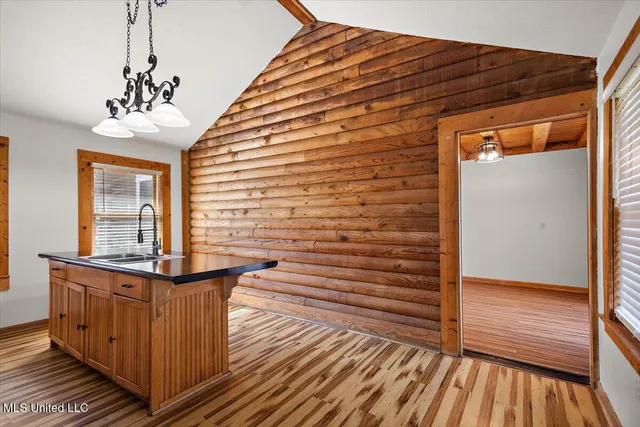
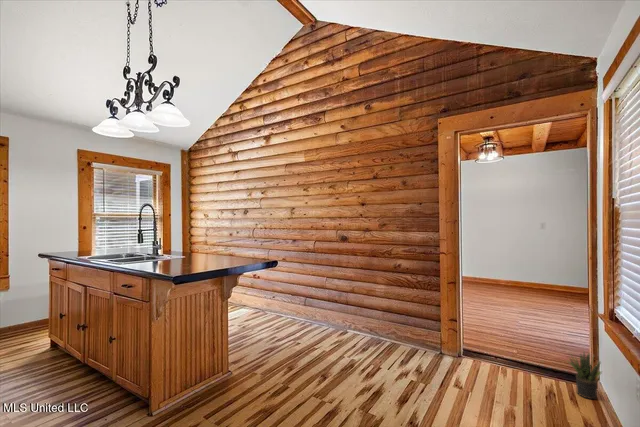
+ potted plant (583, 373)
